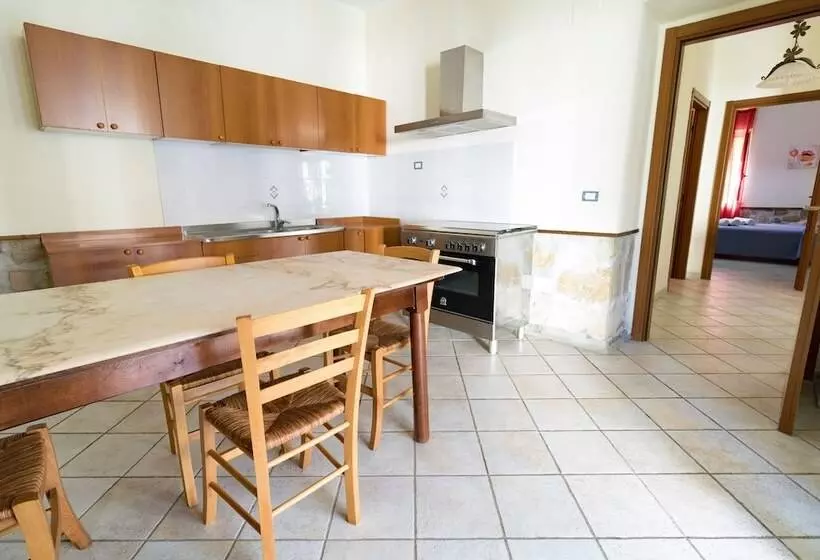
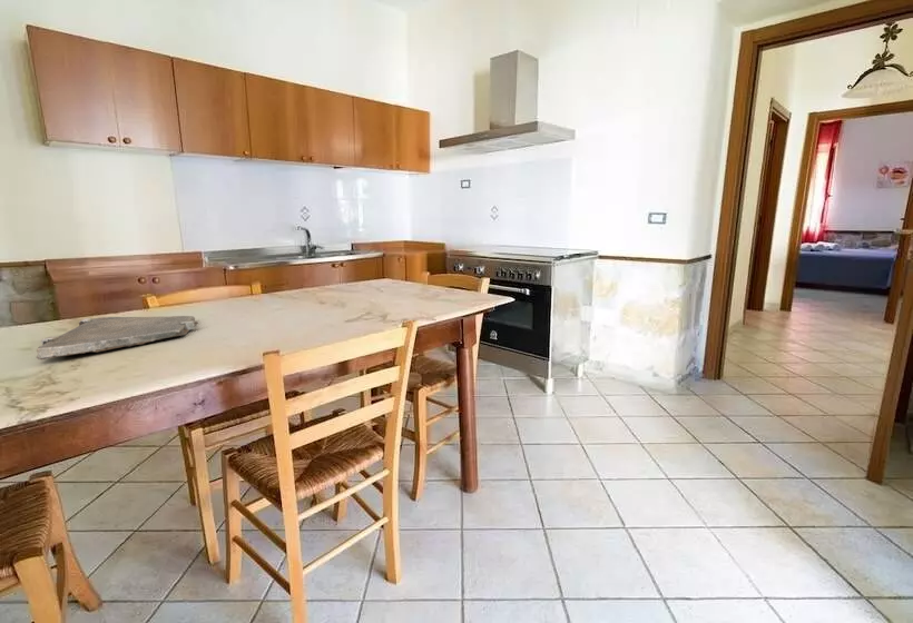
+ cutting board (129, 330)
